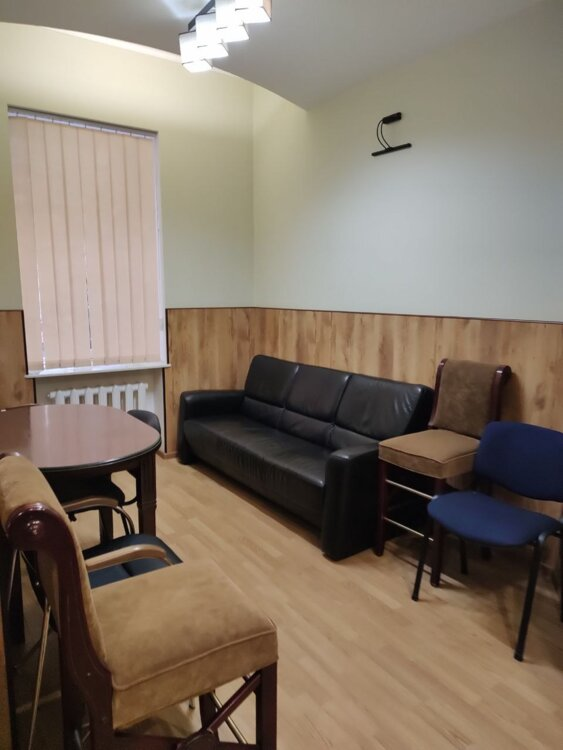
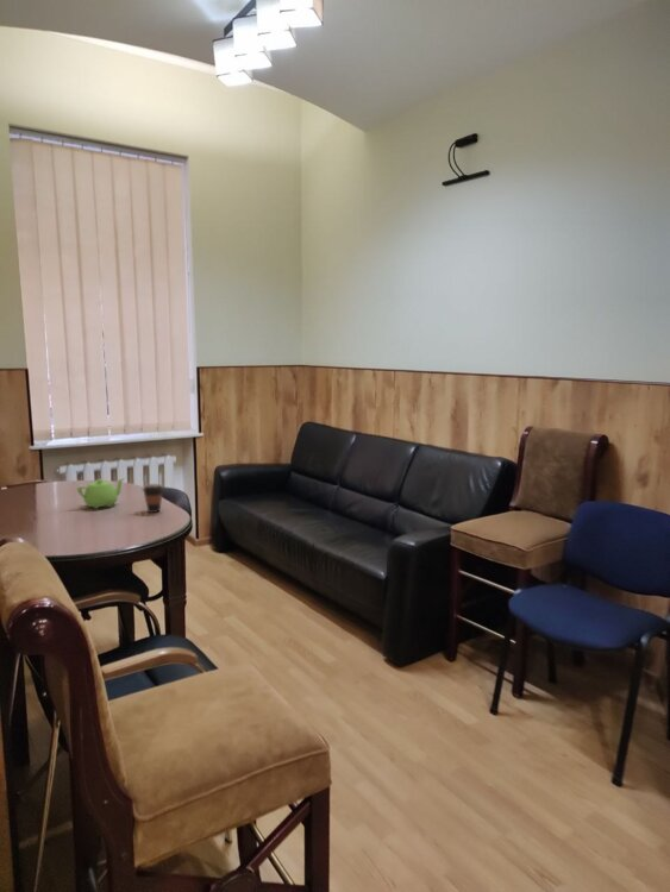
+ coffee cup (154, 497)
+ teapot (101, 492)
